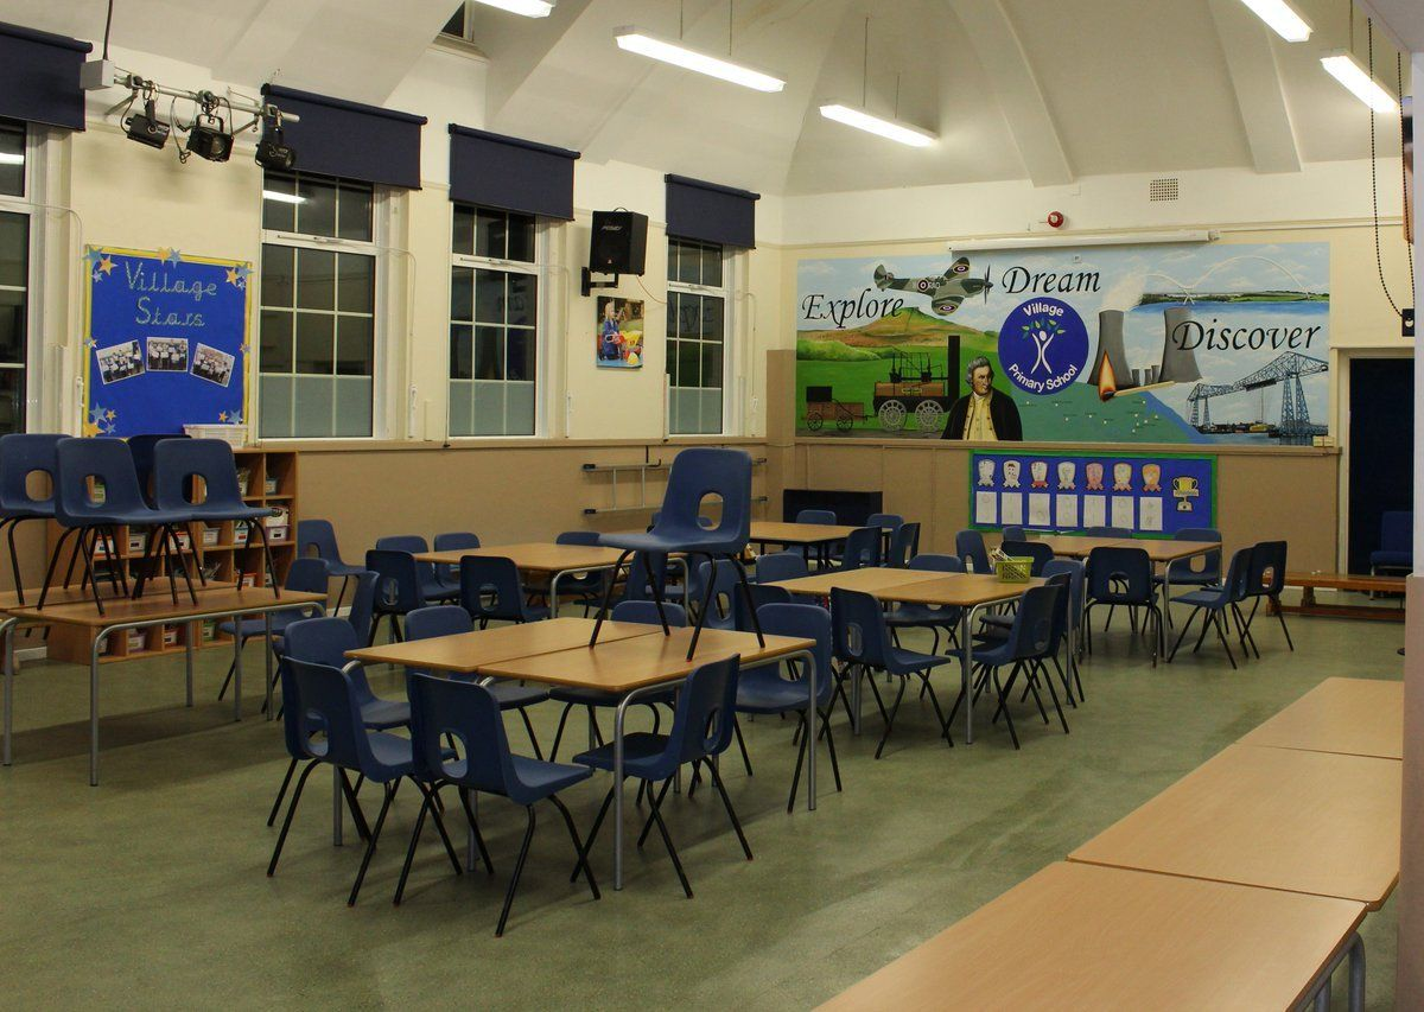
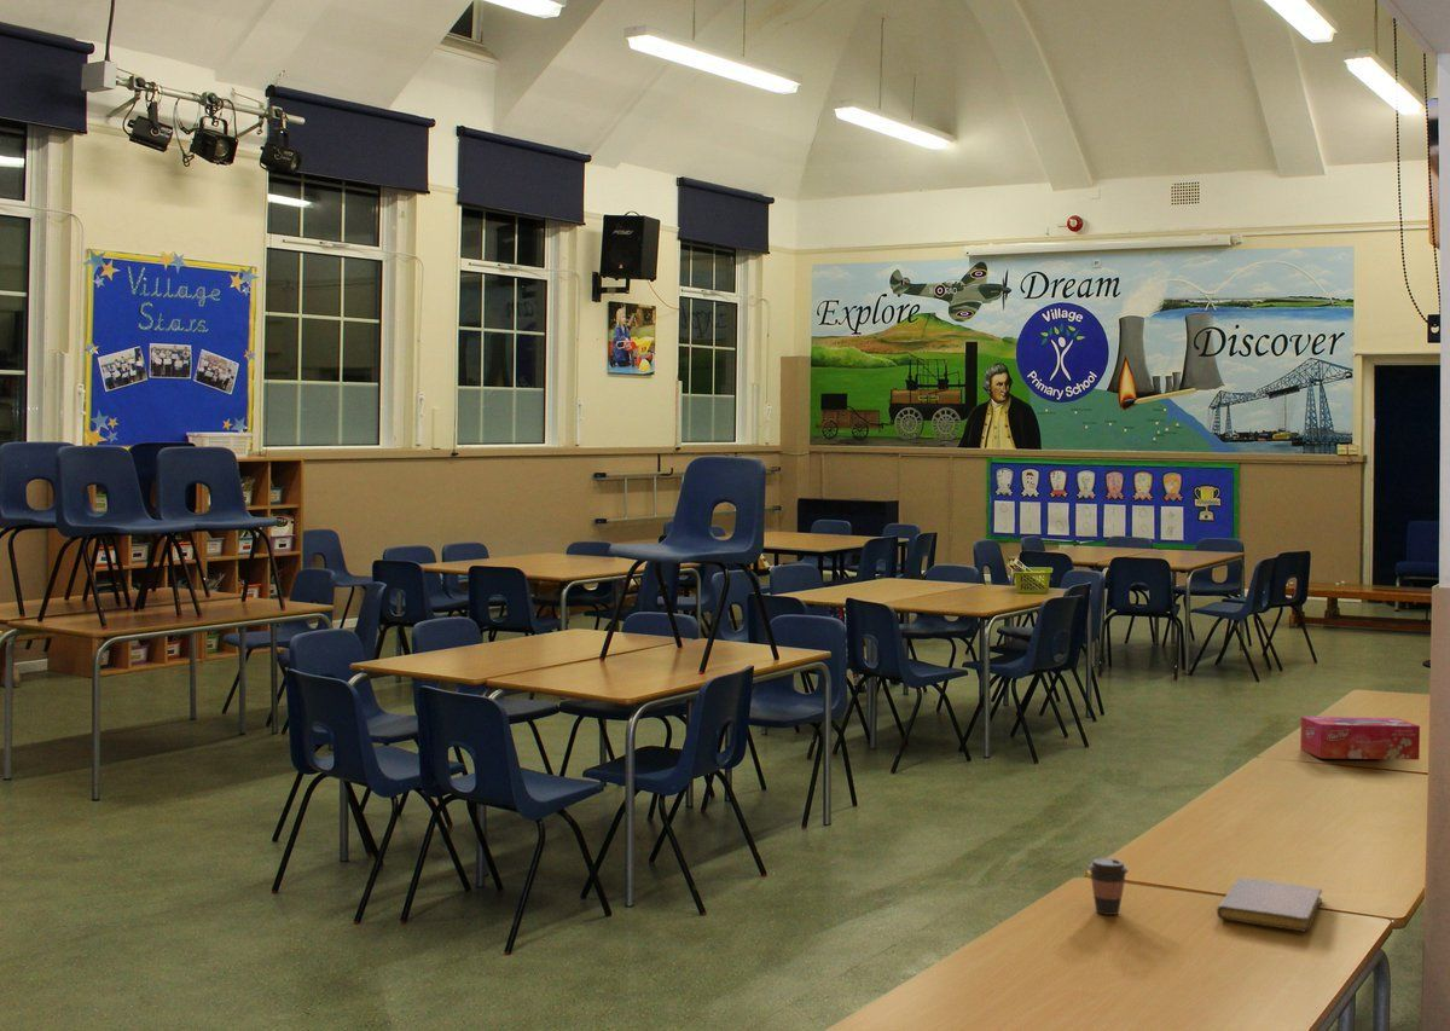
+ coffee cup (1107, 886)
+ notebook (1270, 903)
+ tissue box (1358, 737)
